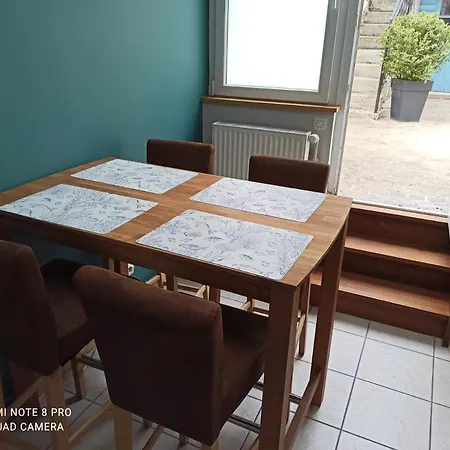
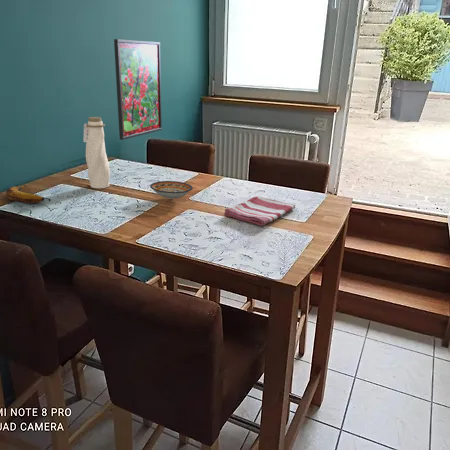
+ water bottle (95, 152)
+ dish towel (260, 209)
+ banana (24, 193)
+ bowl (171, 192)
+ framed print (140, 89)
